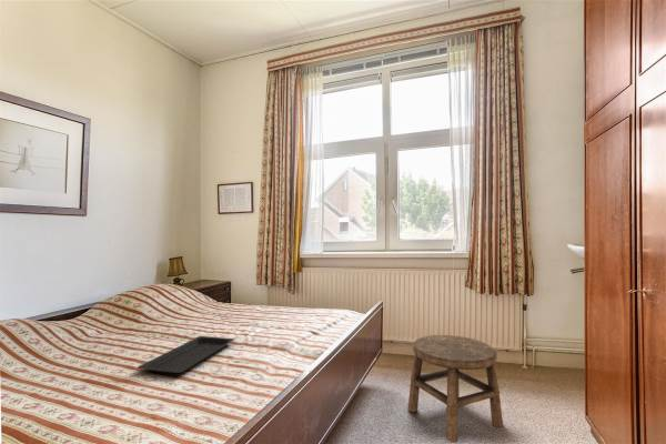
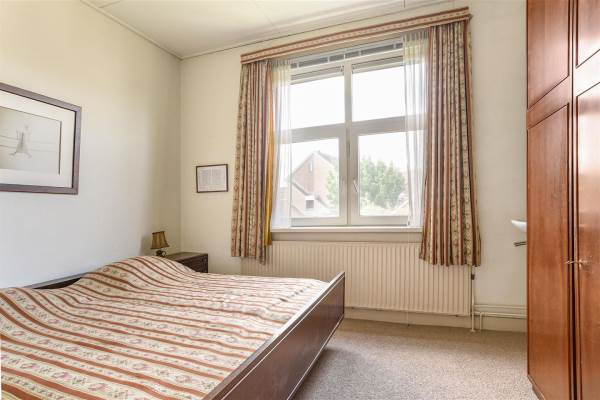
- serving tray (191, 354)
- stool (453, 381)
